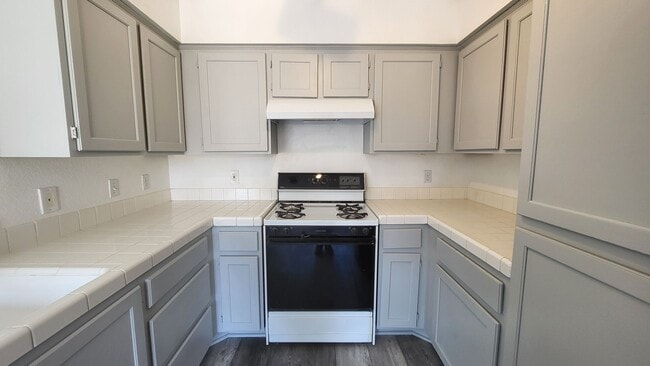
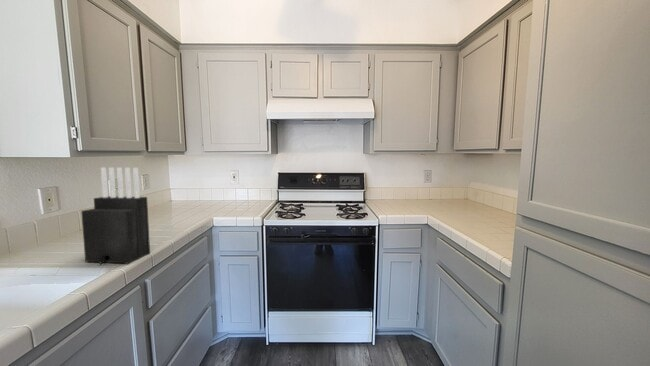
+ knife block (113, 213)
